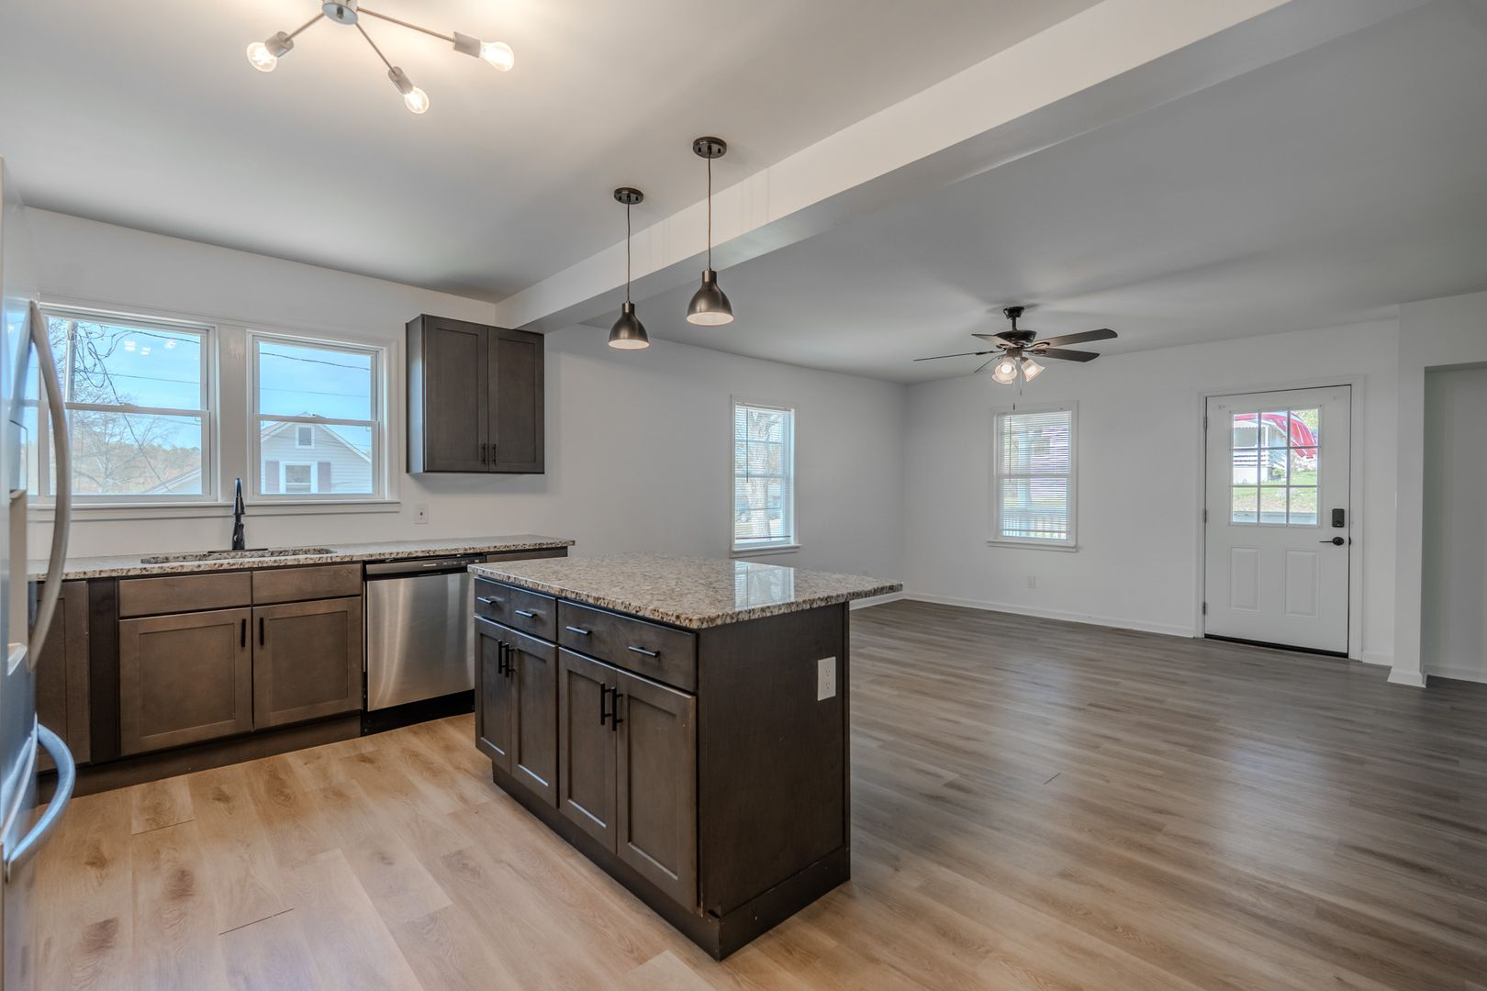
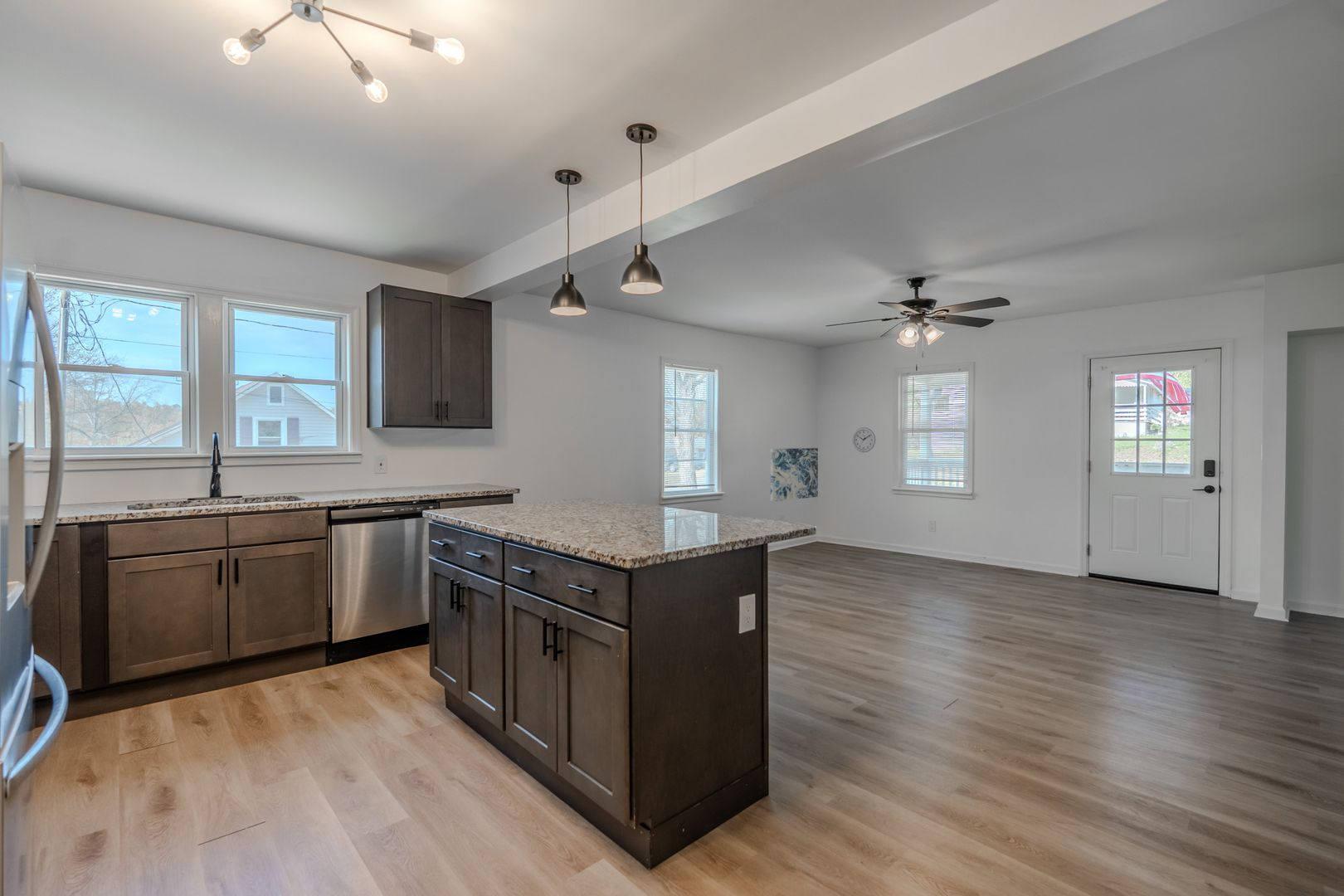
+ wall clock (864, 440)
+ wall art (795, 474)
